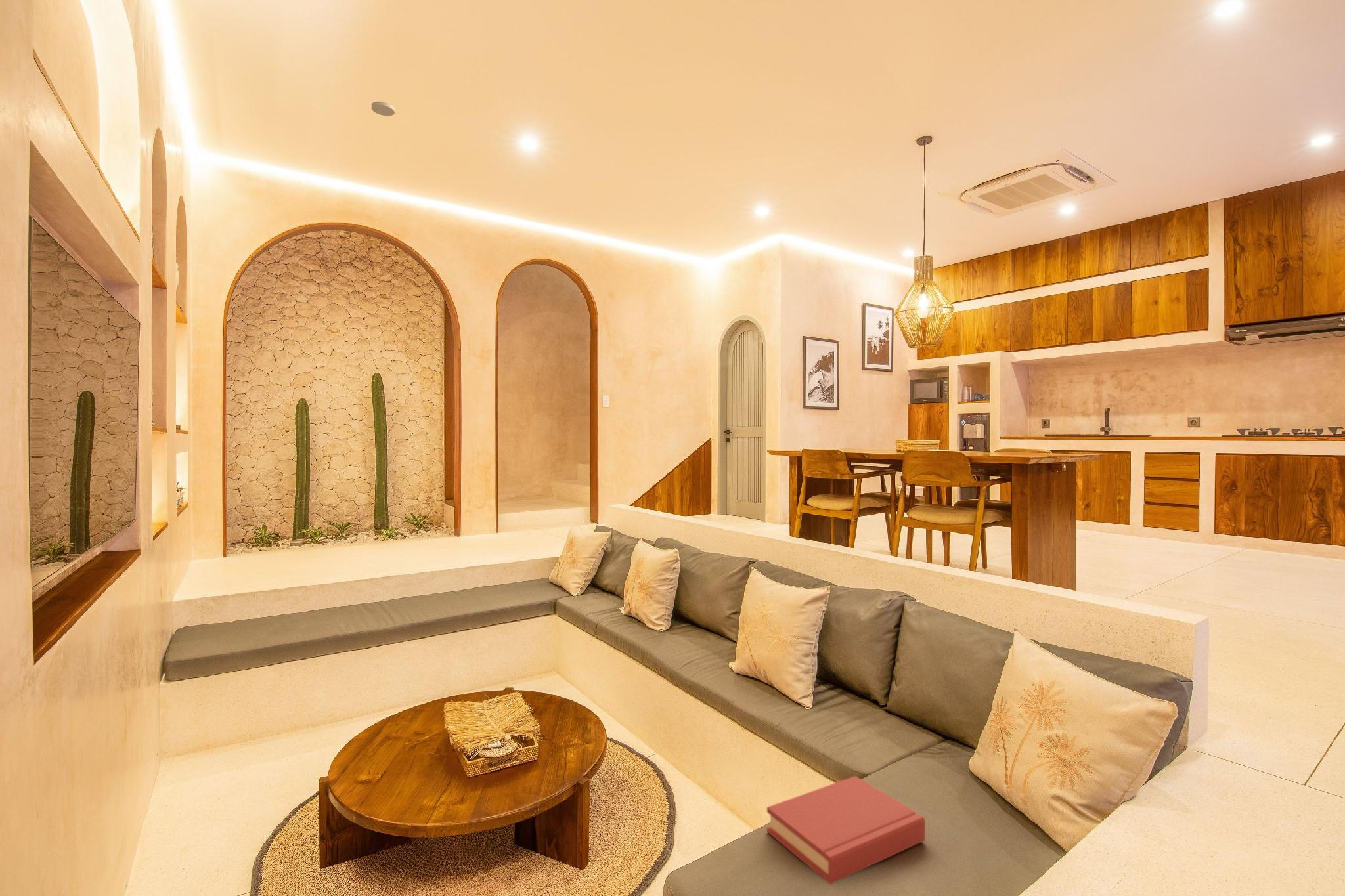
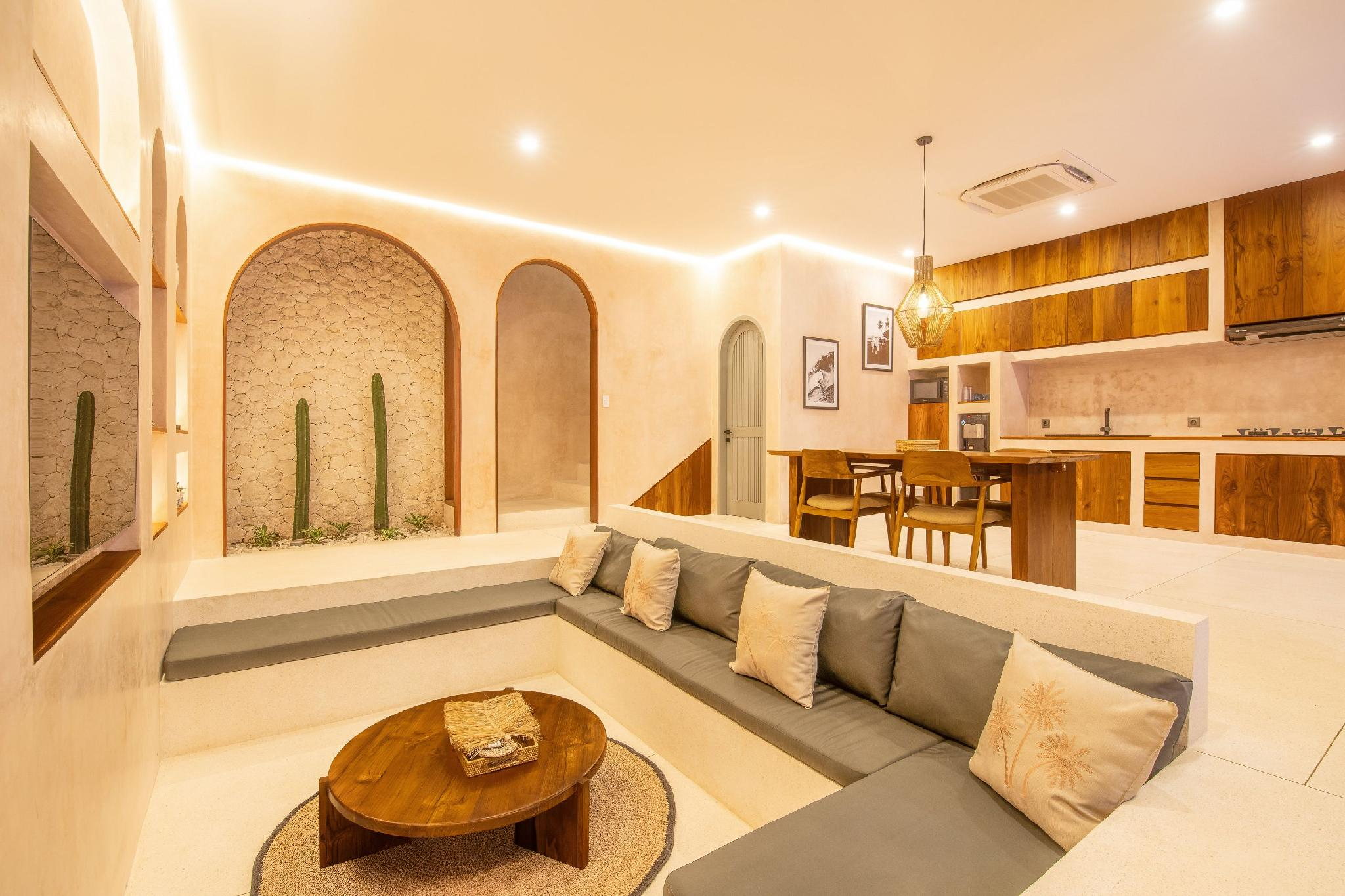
- smoke detector (383, 108)
- hardback book (845, 824)
